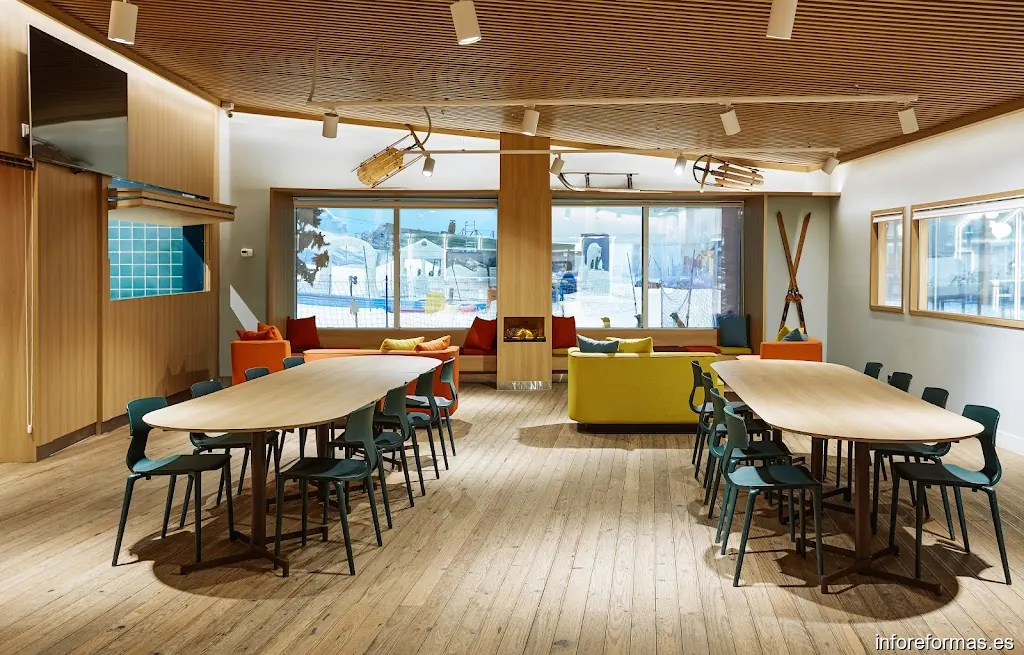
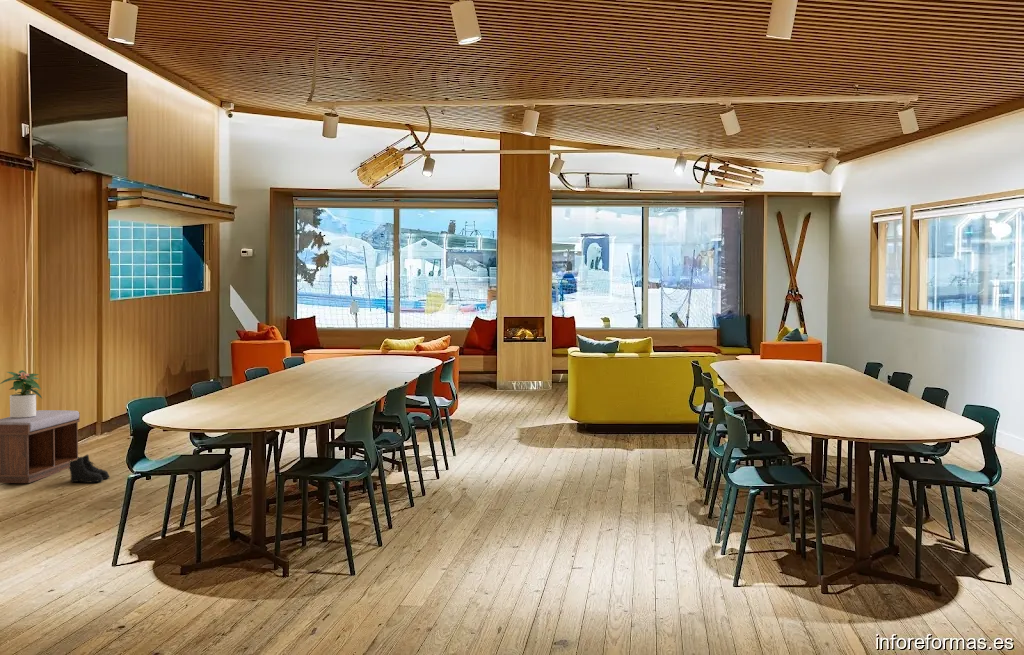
+ boots (89, 467)
+ bench (33, 444)
+ potted plant (23, 393)
